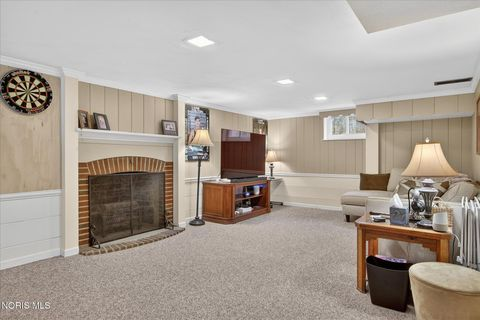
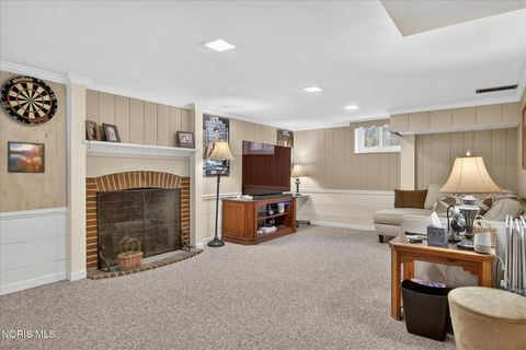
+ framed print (26, 158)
+ basket (129, 252)
